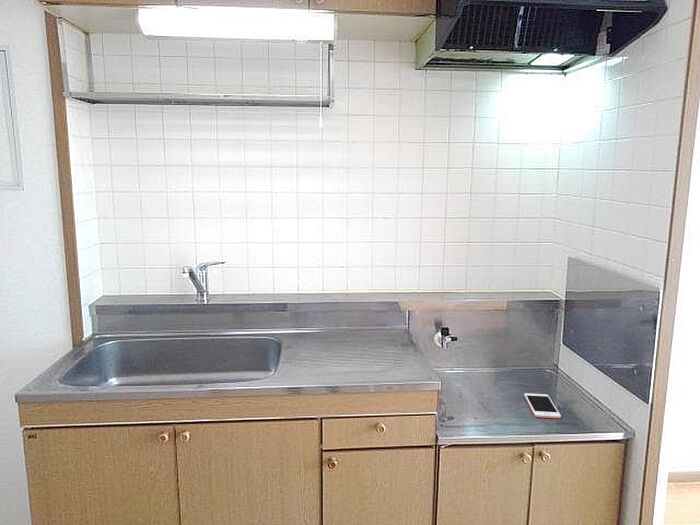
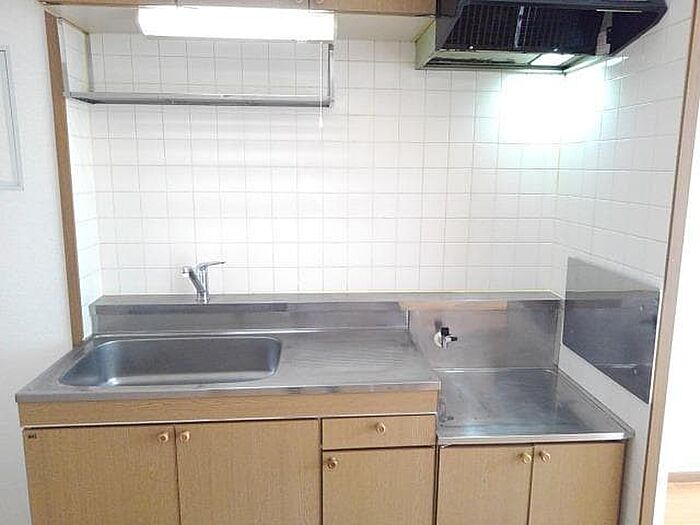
- cell phone (541, 405)
